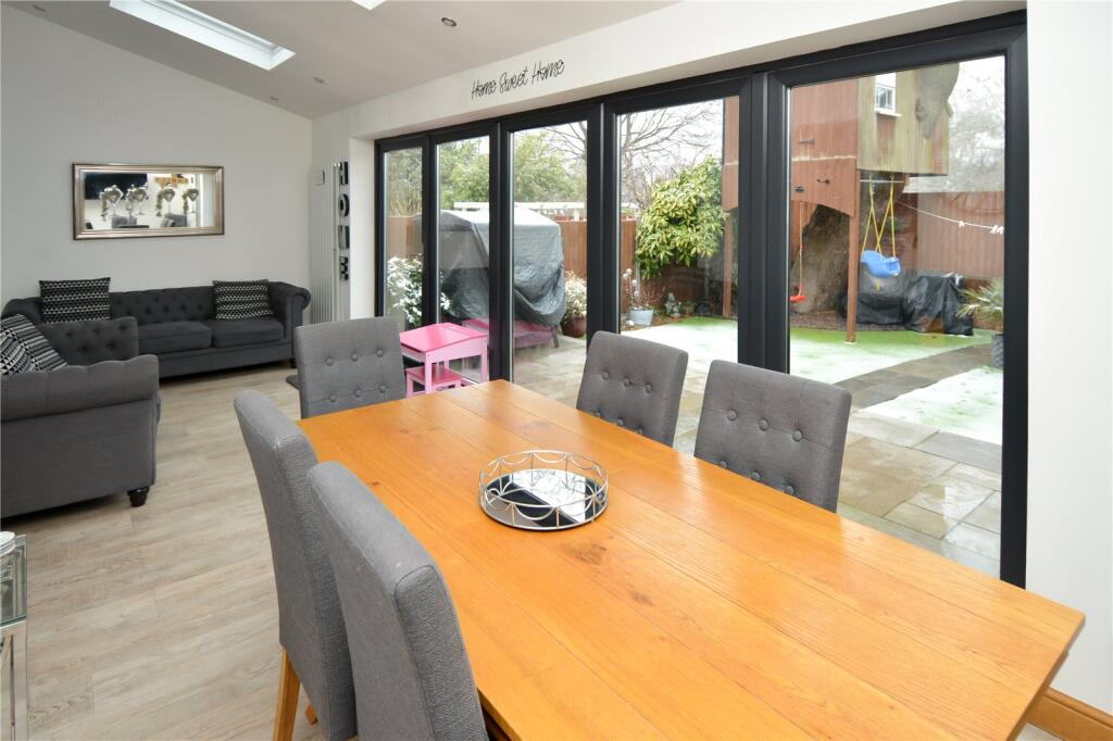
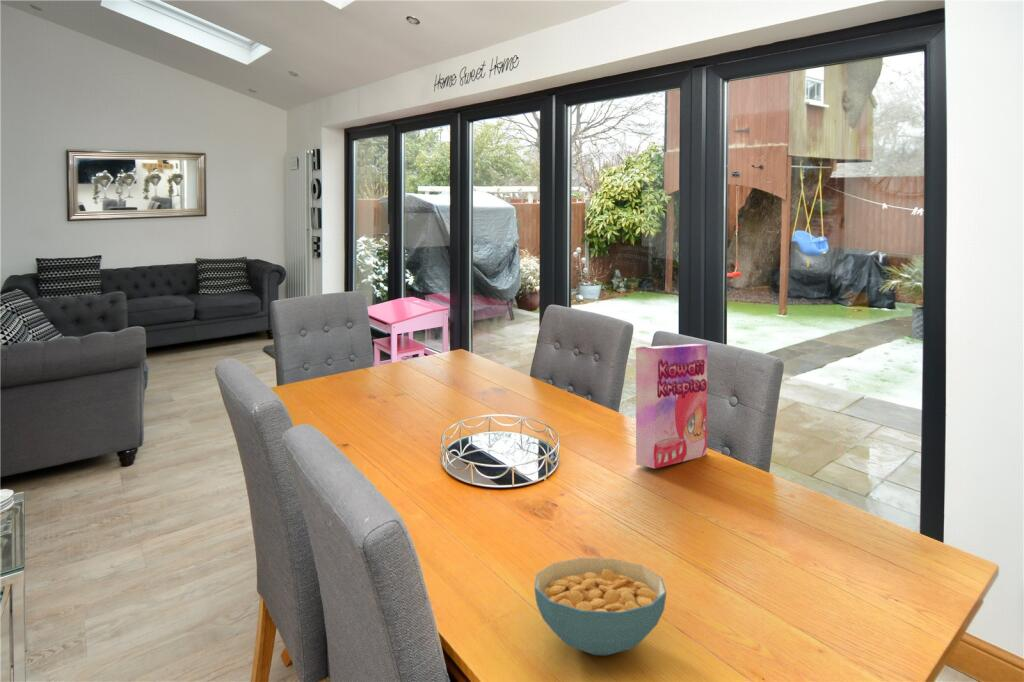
+ cereal bowl (599, 613)
+ cereal box (672, 402)
